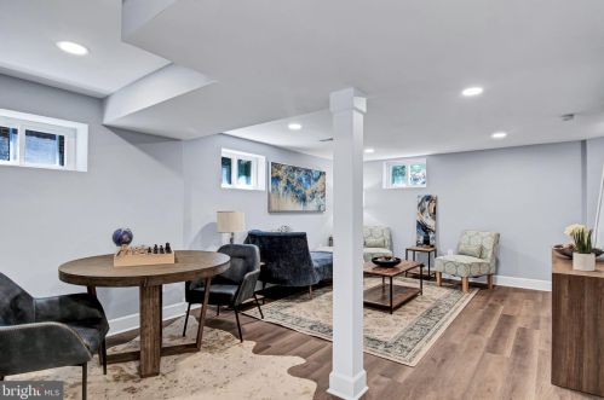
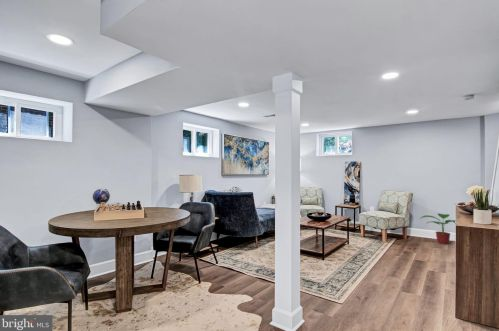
+ potted plant (441, 226)
